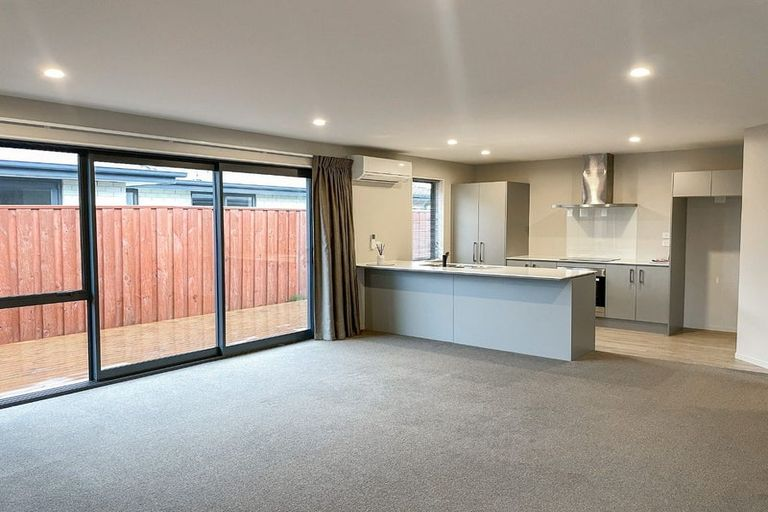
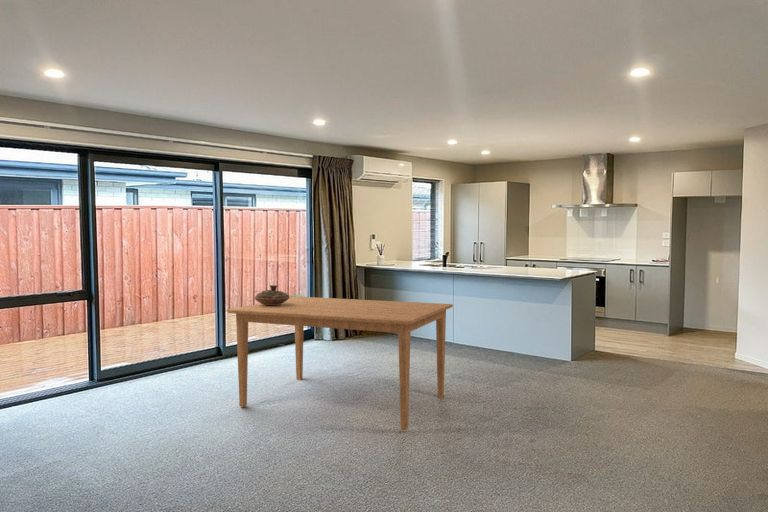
+ dining table (344, 328)
+ decorative bowl (272, 294)
